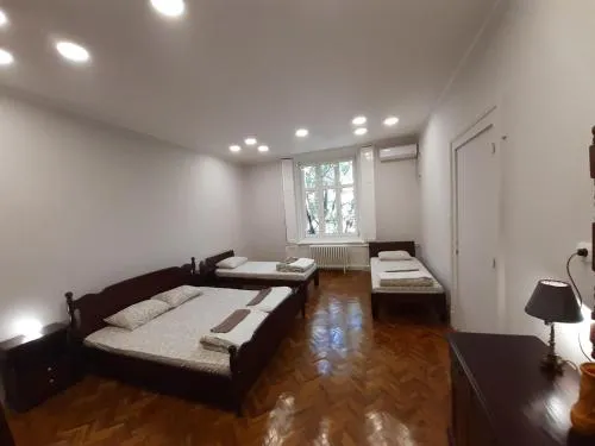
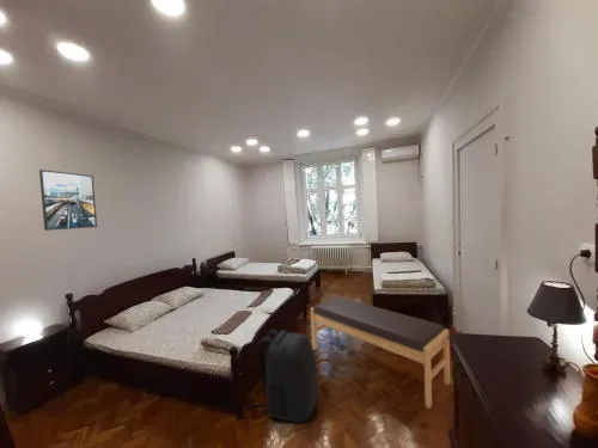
+ bench (371, 338)
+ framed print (71, 201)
+ backpack (285, 368)
